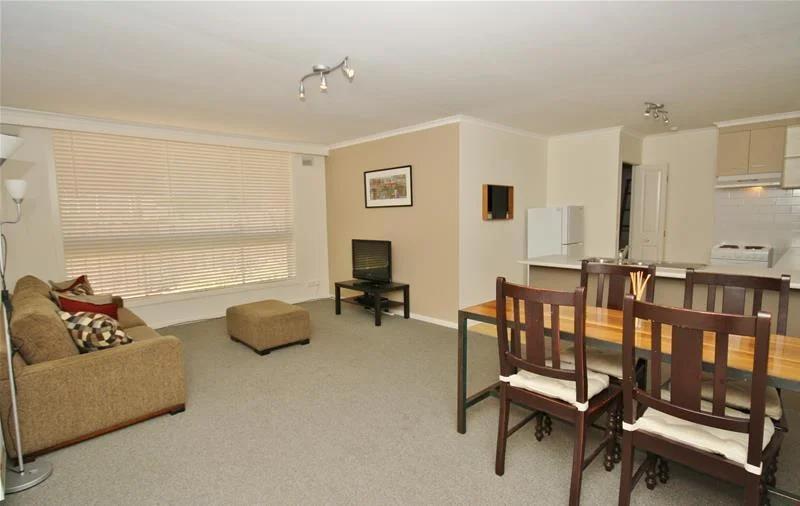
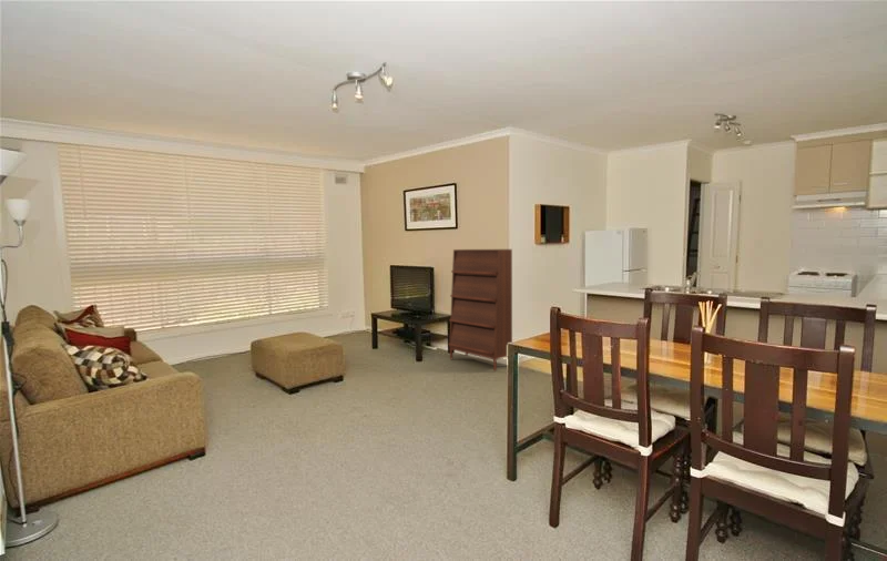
+ shoe cabinet (478, 306)
